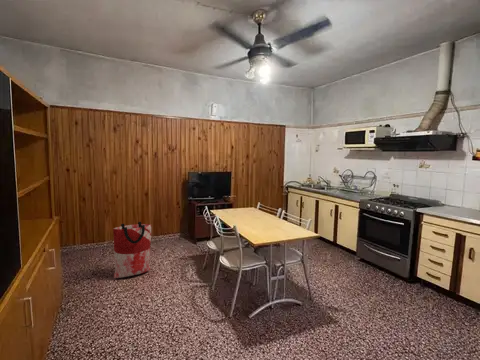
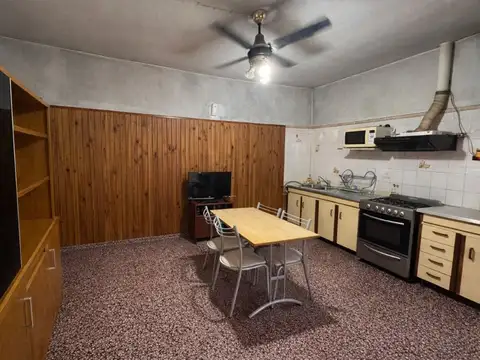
- bag (133, 250)
